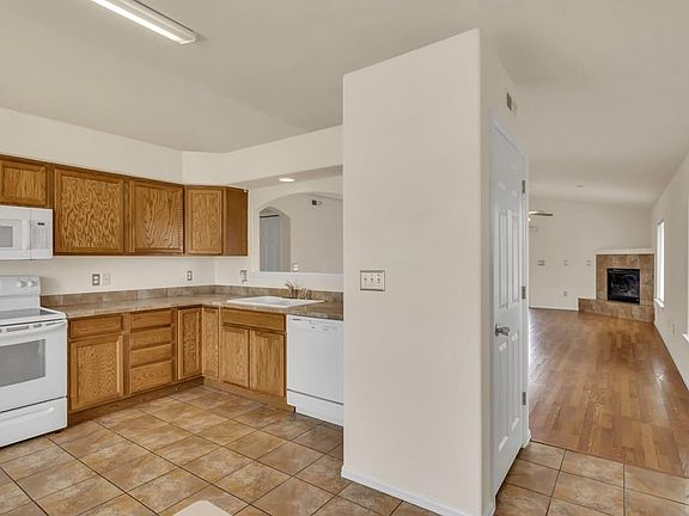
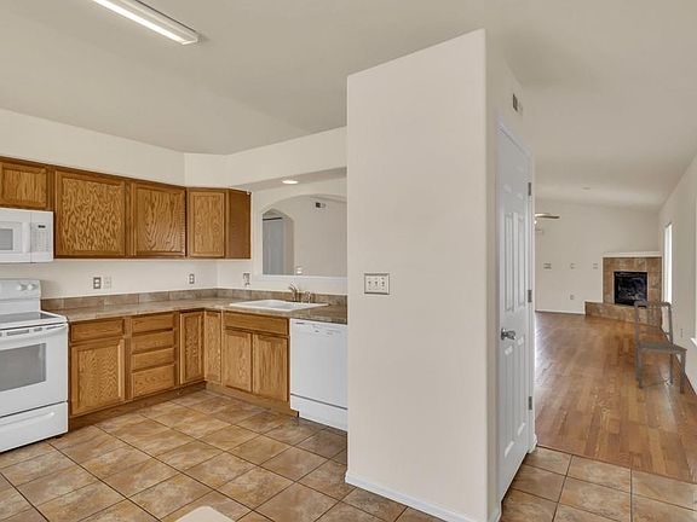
+ dining chair (657, 343)
